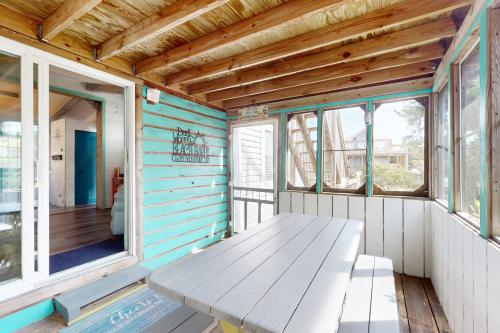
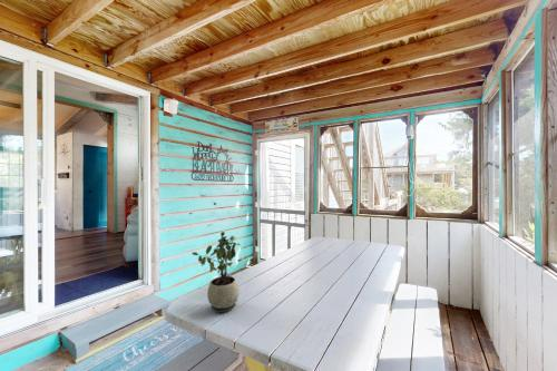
+ potted plant (218, 269)
